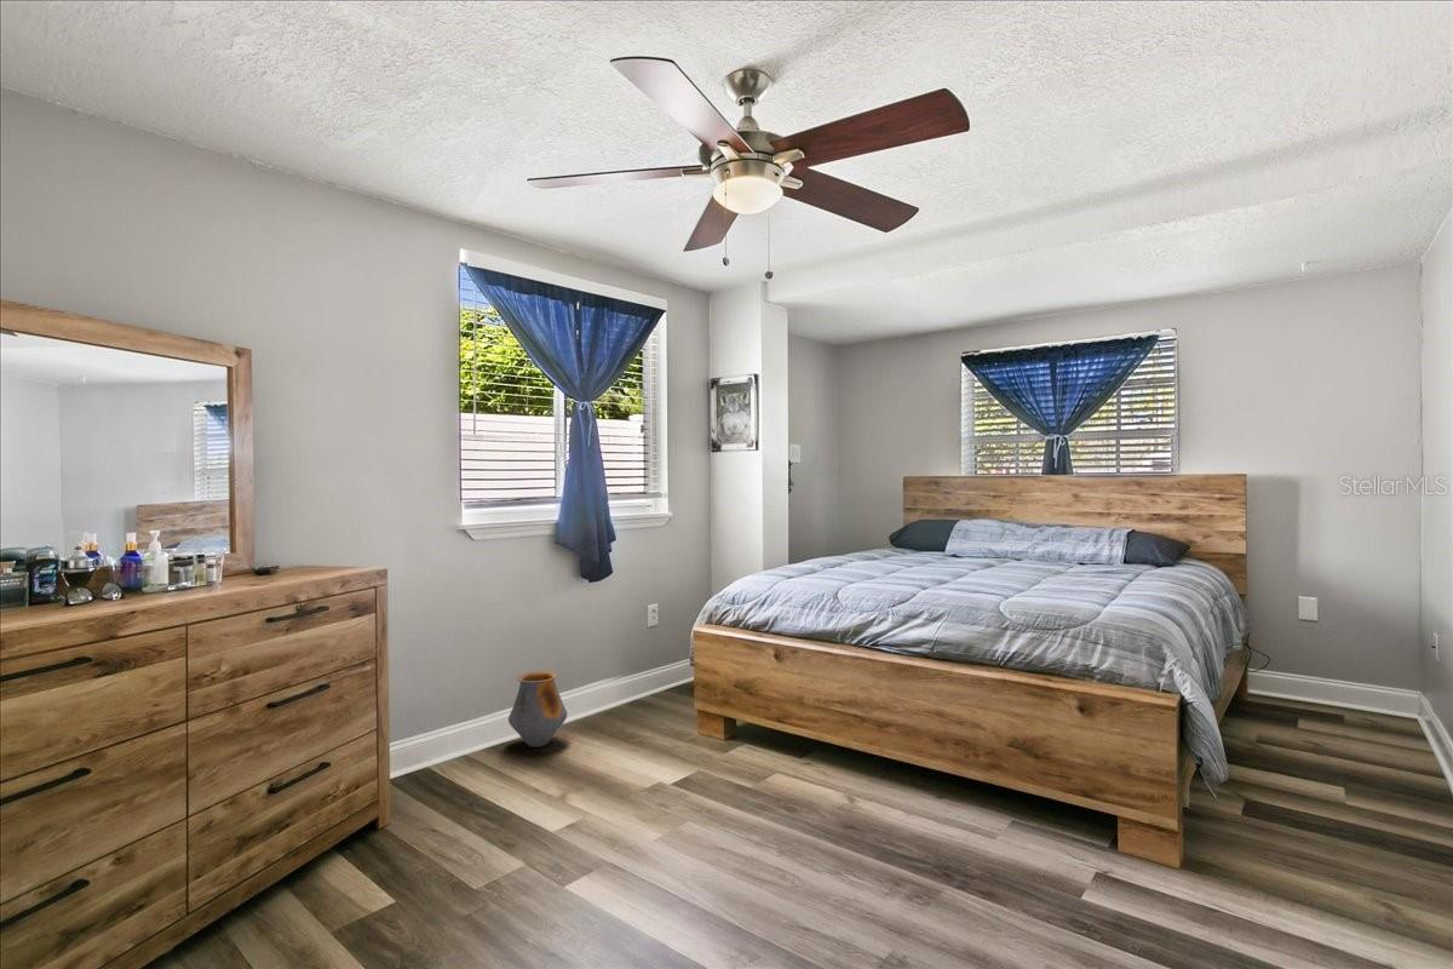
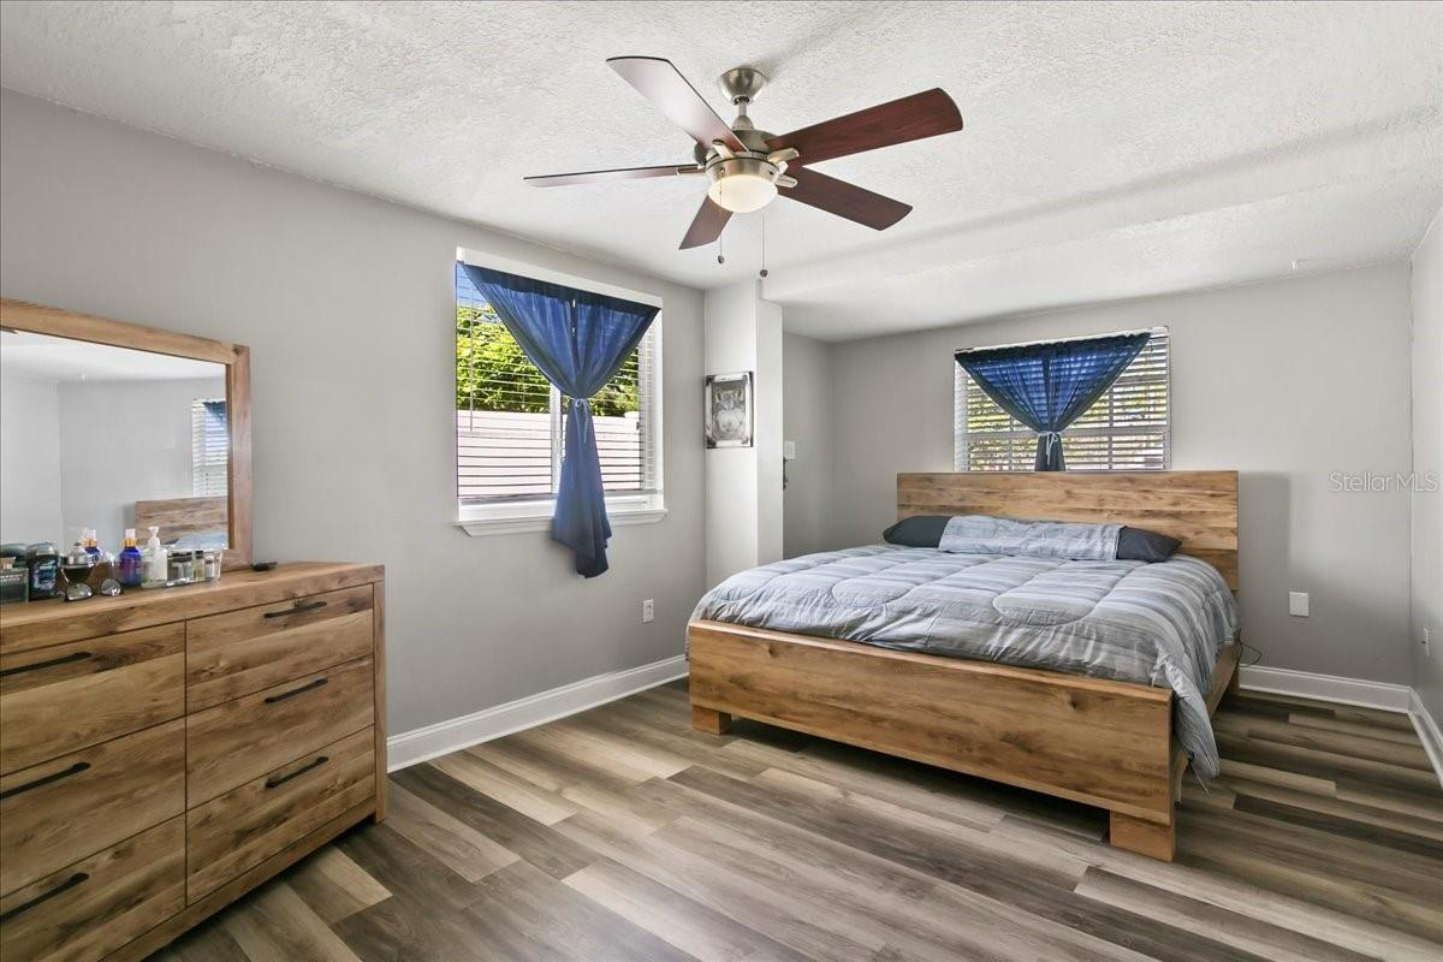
- vase (538, 710)
